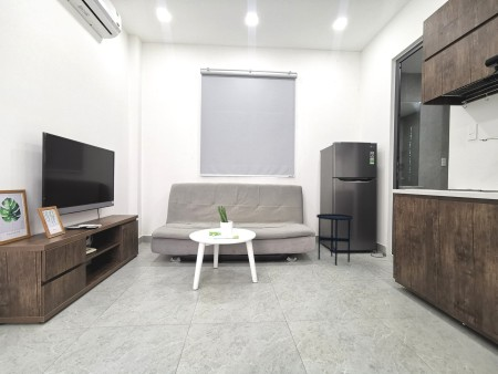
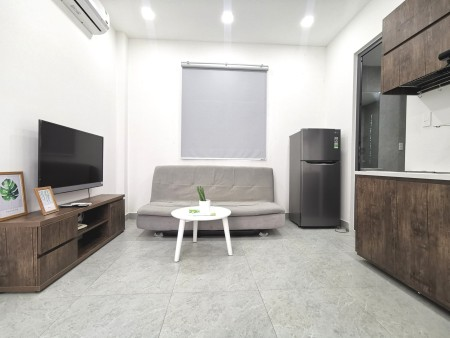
- side table (333, 238)
